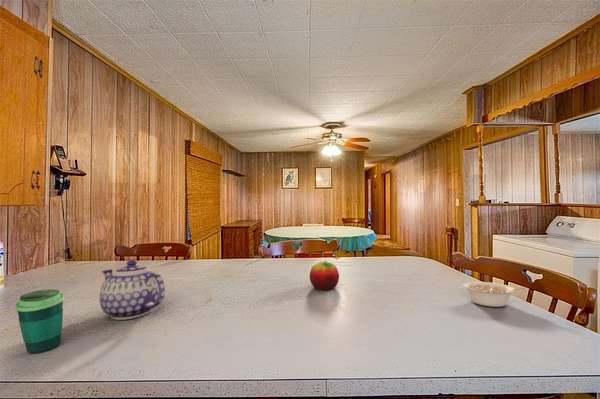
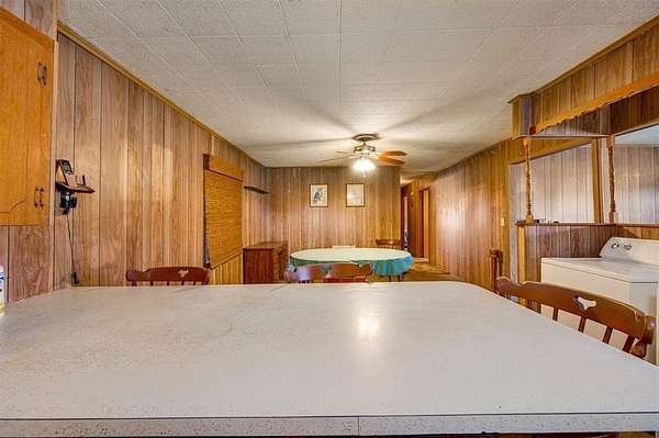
- legume (490, 293)
- teapot (131, 286)
- fruit (324, 274)
- cup (40, 321)
